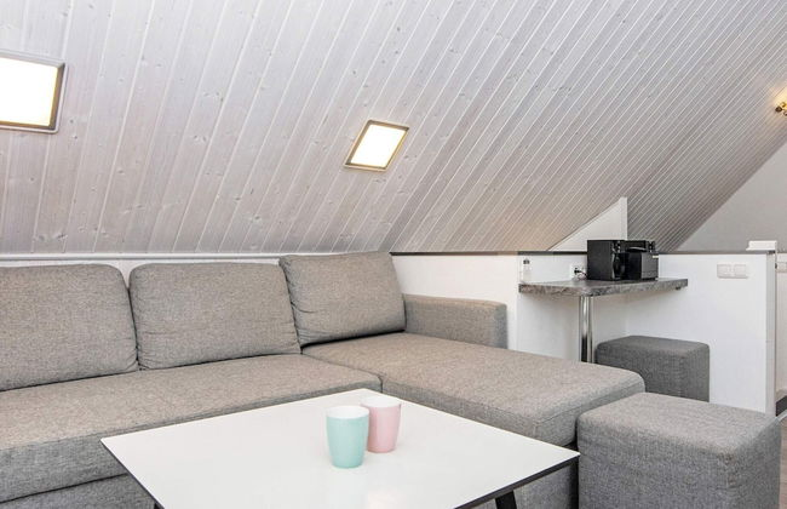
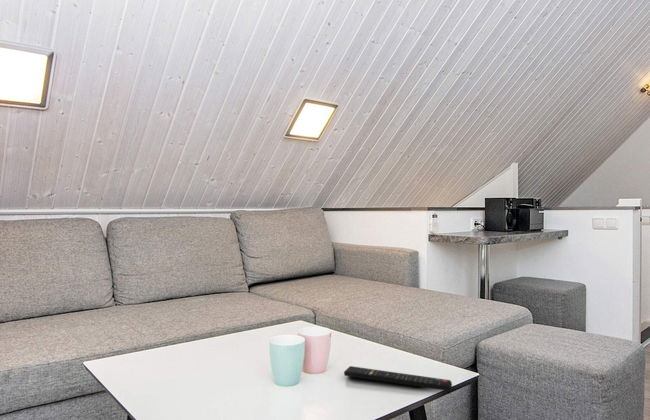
+ remote control (397, 379)
